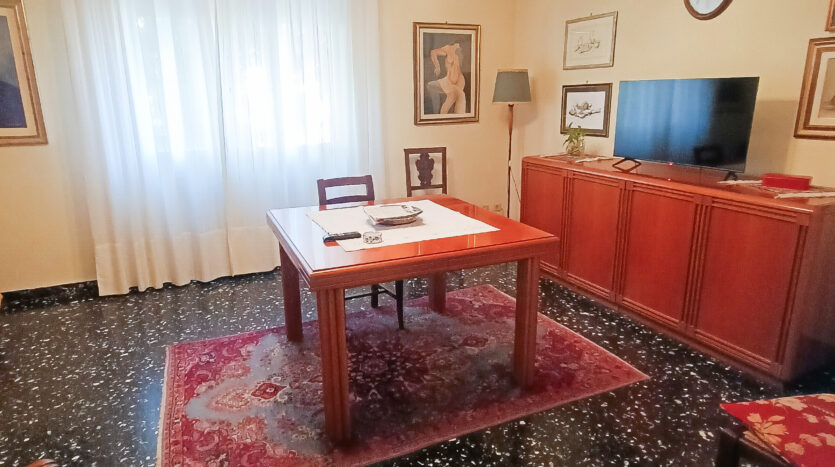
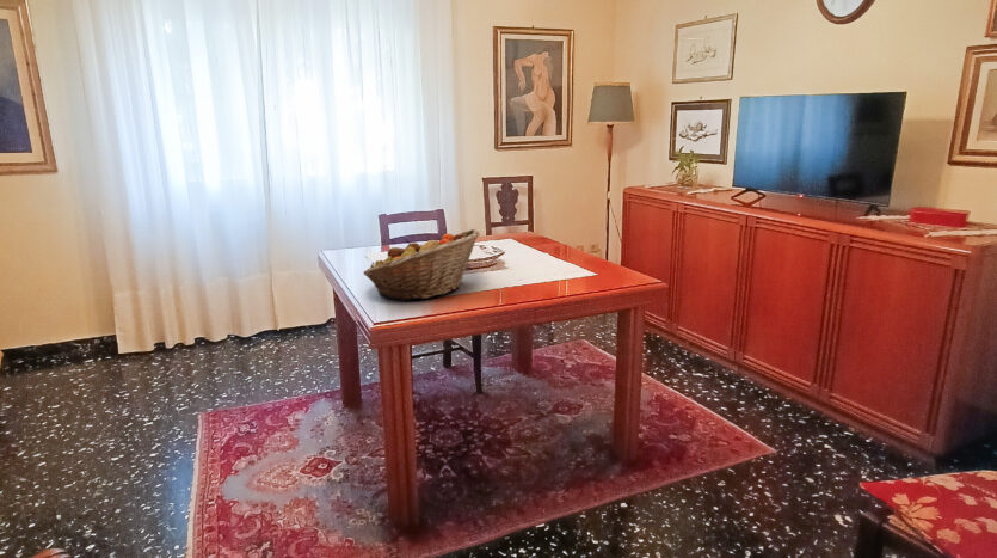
+ fruit basket (424, 260)
